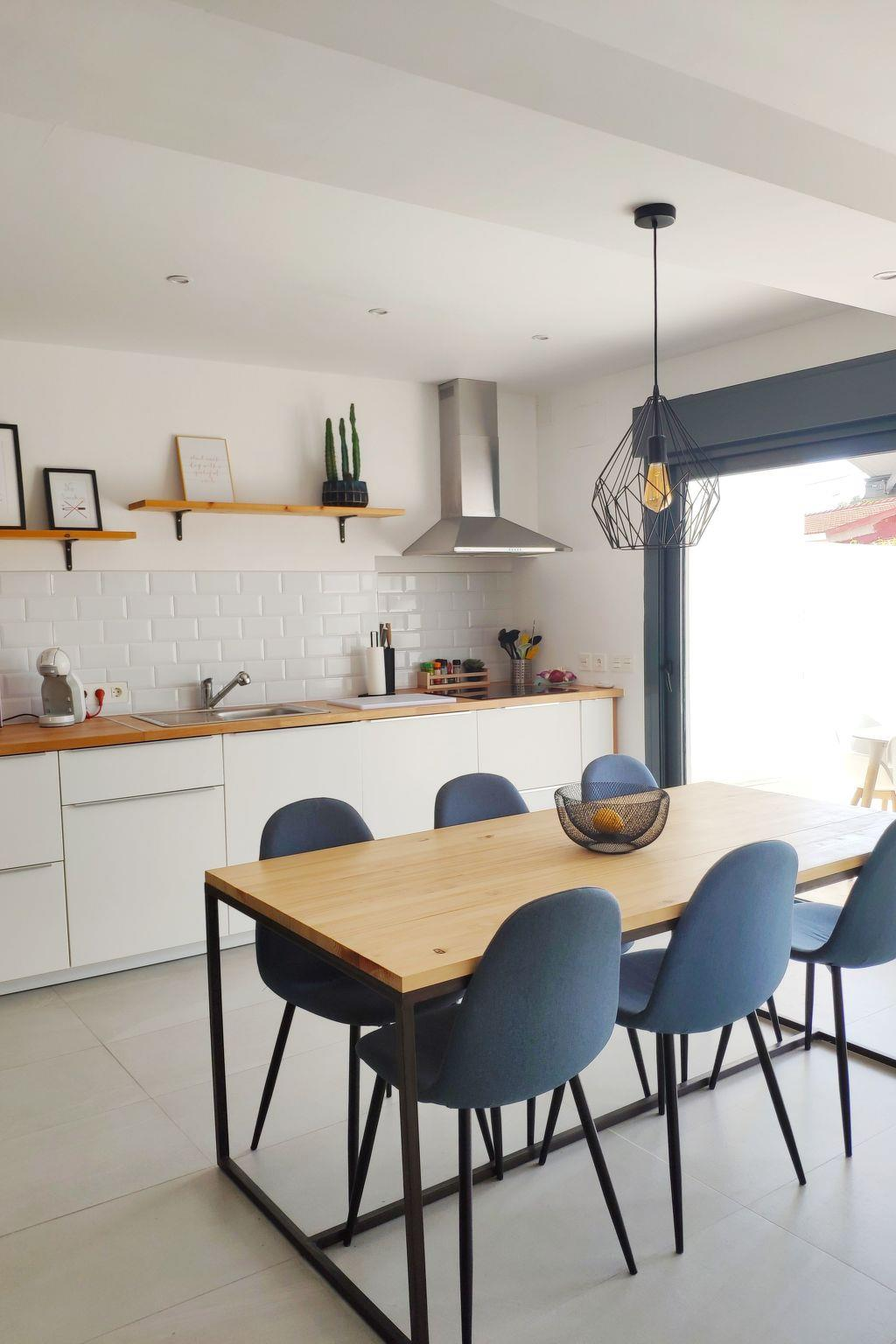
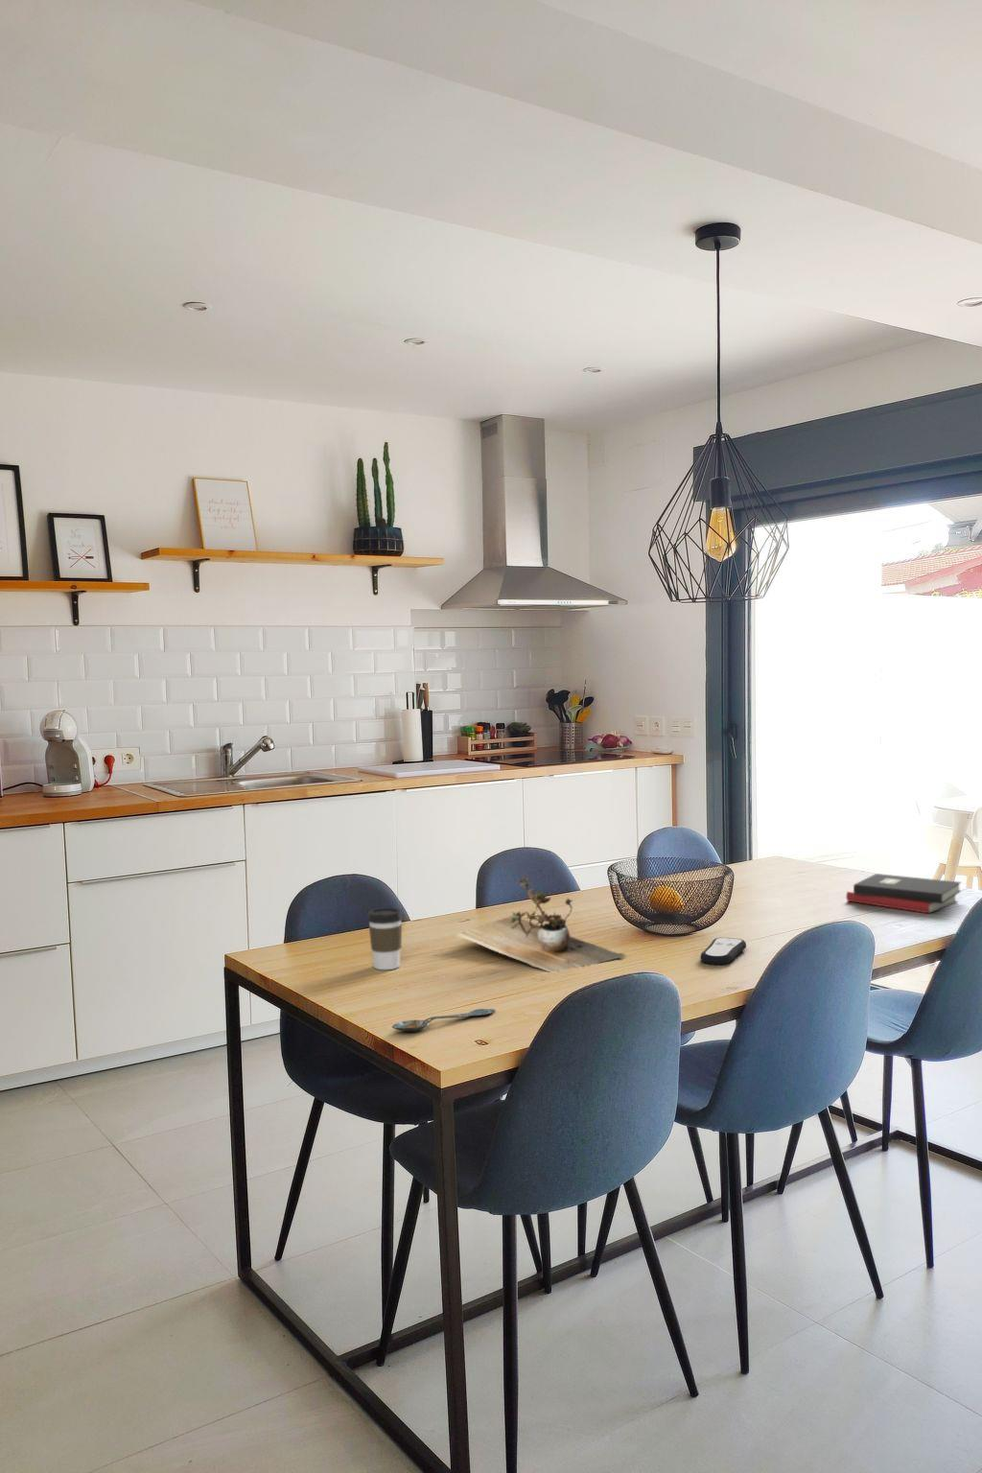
+ succulent plant (532, 913)
+ hardback book (906, 892)
+ spoon (445, 1017)
+ remote control (722, 950)
+ coffee cup (386, 939)
